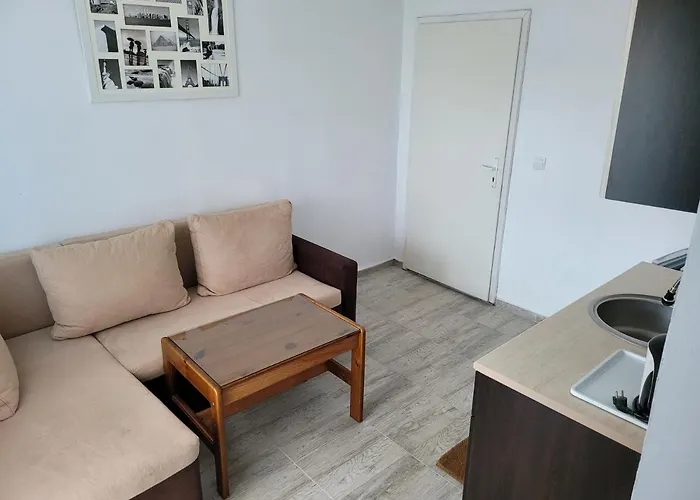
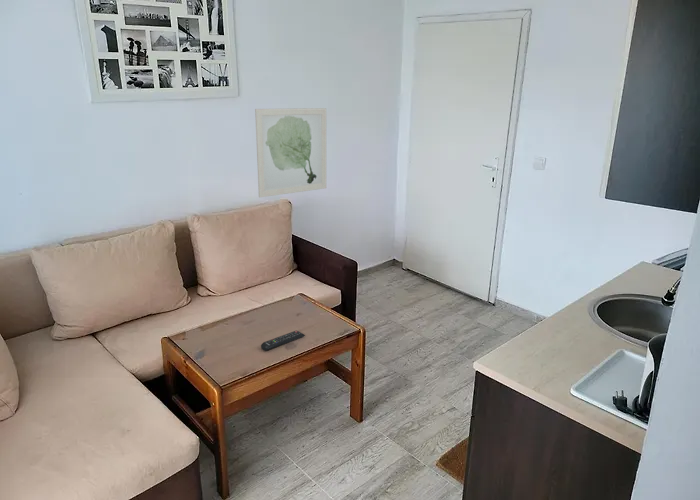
+ remote control (283, 340)
+ wall art (293, 151)
